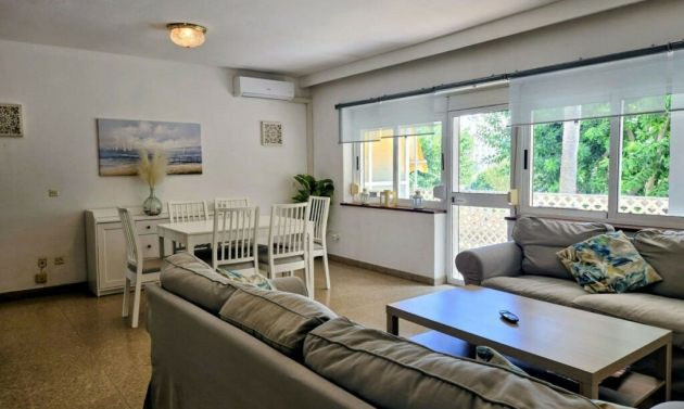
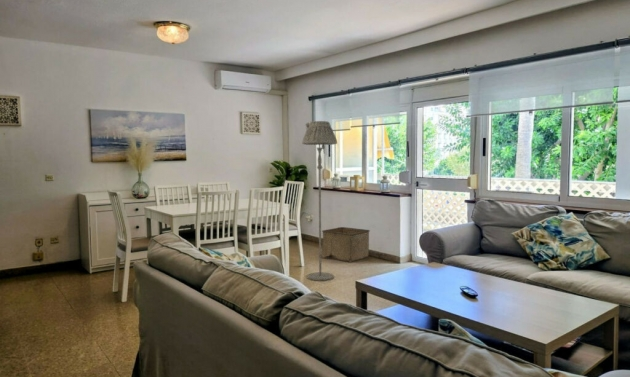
+ storage bin (345, 243)
+ floor lamp (320, 200)
